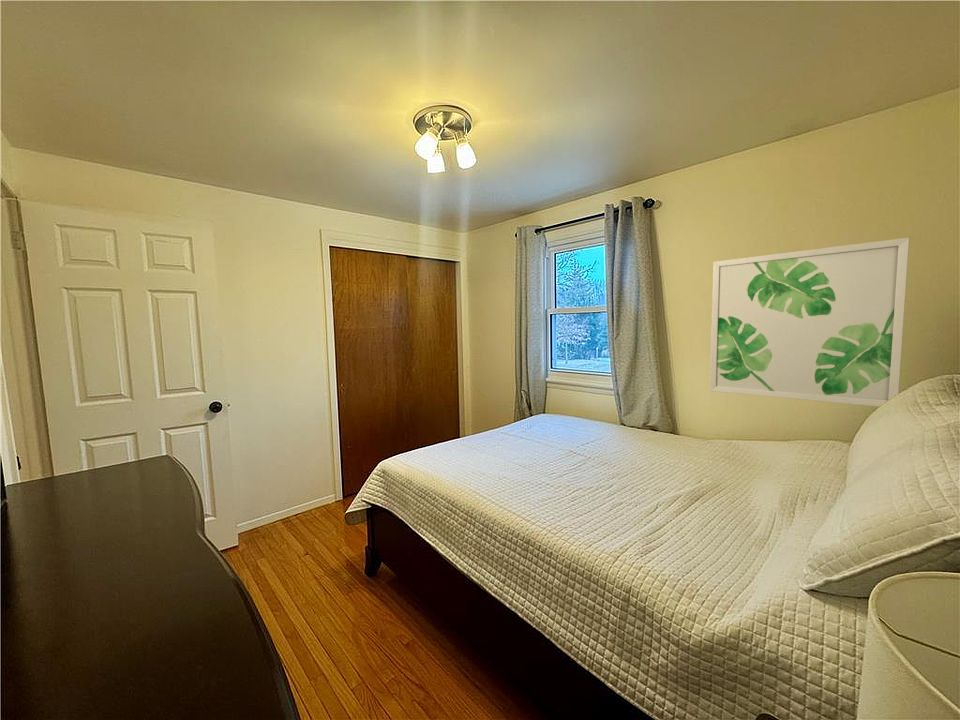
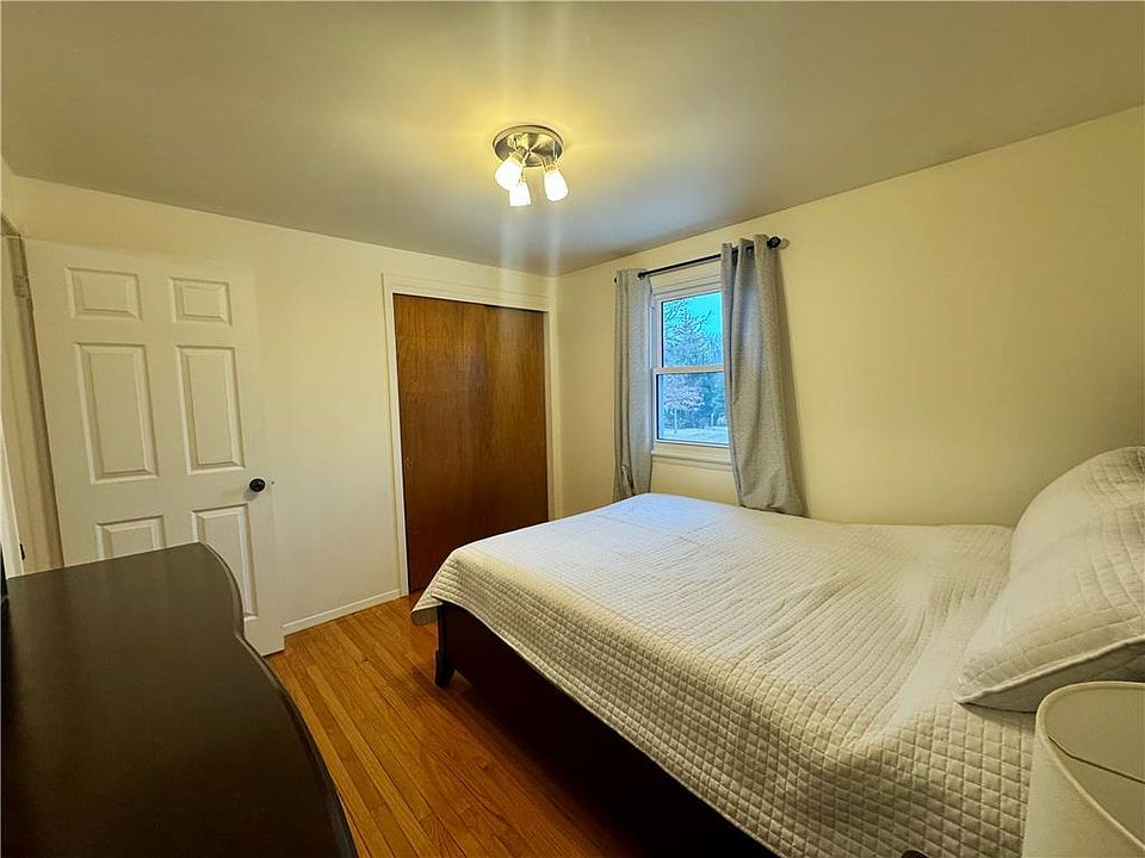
- wall art (794, 326)
